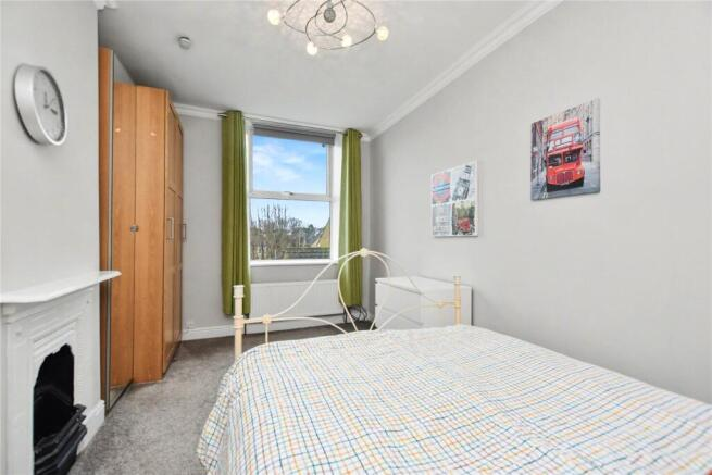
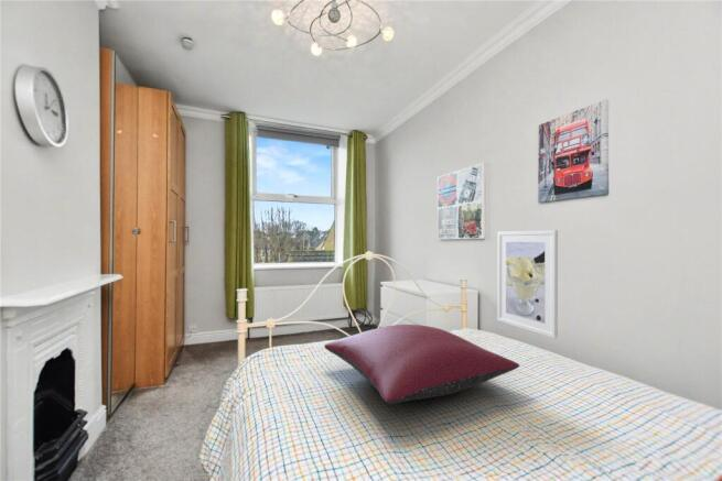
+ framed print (525, 280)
+ pillow (413, 354)
